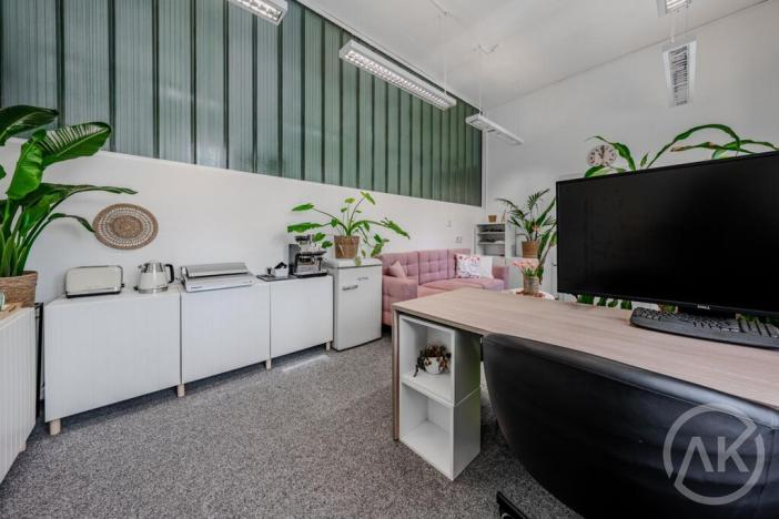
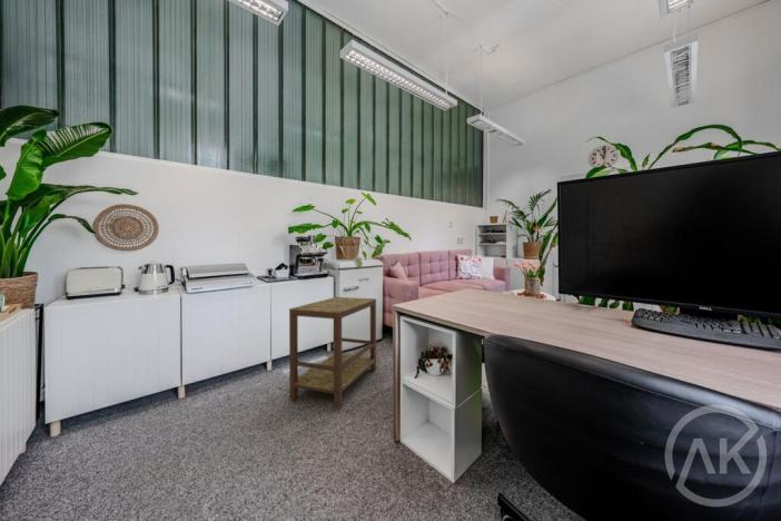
+ side table (337, 343)
